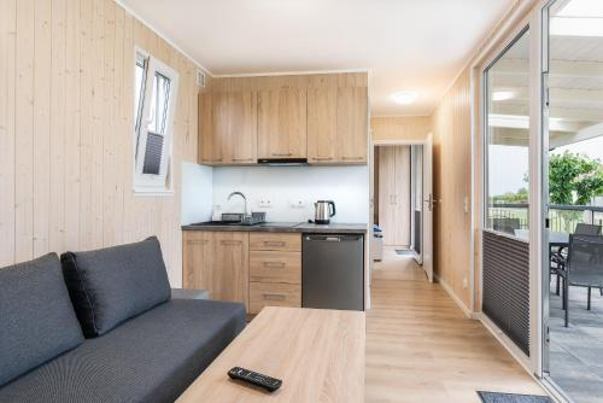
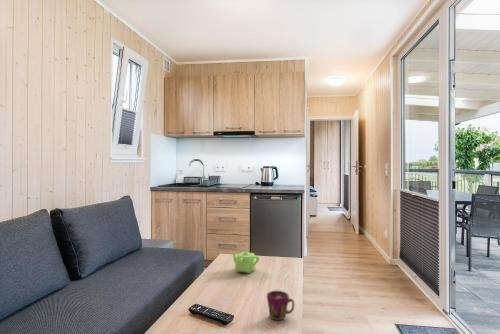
+ teapot (243, 261)
+ cup (280, 305)
